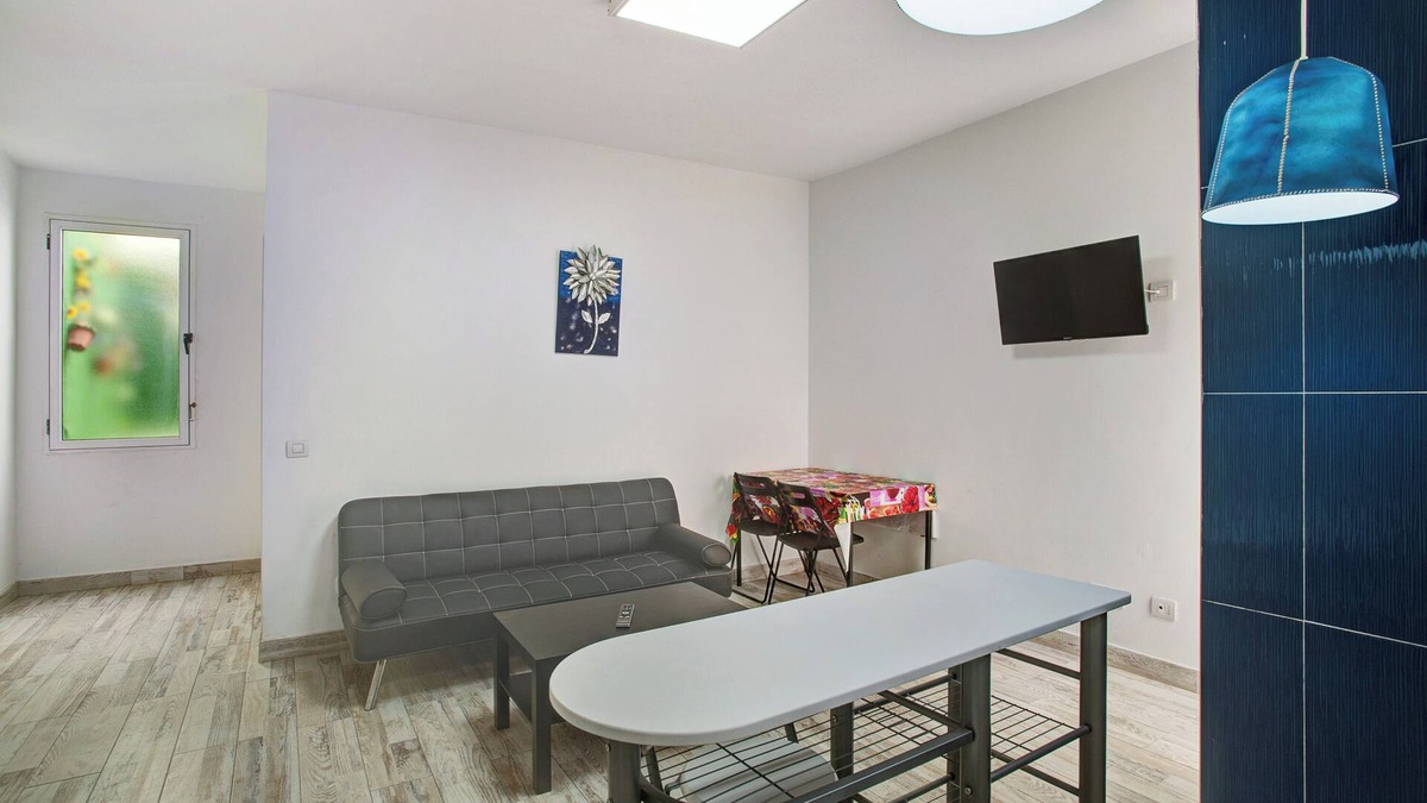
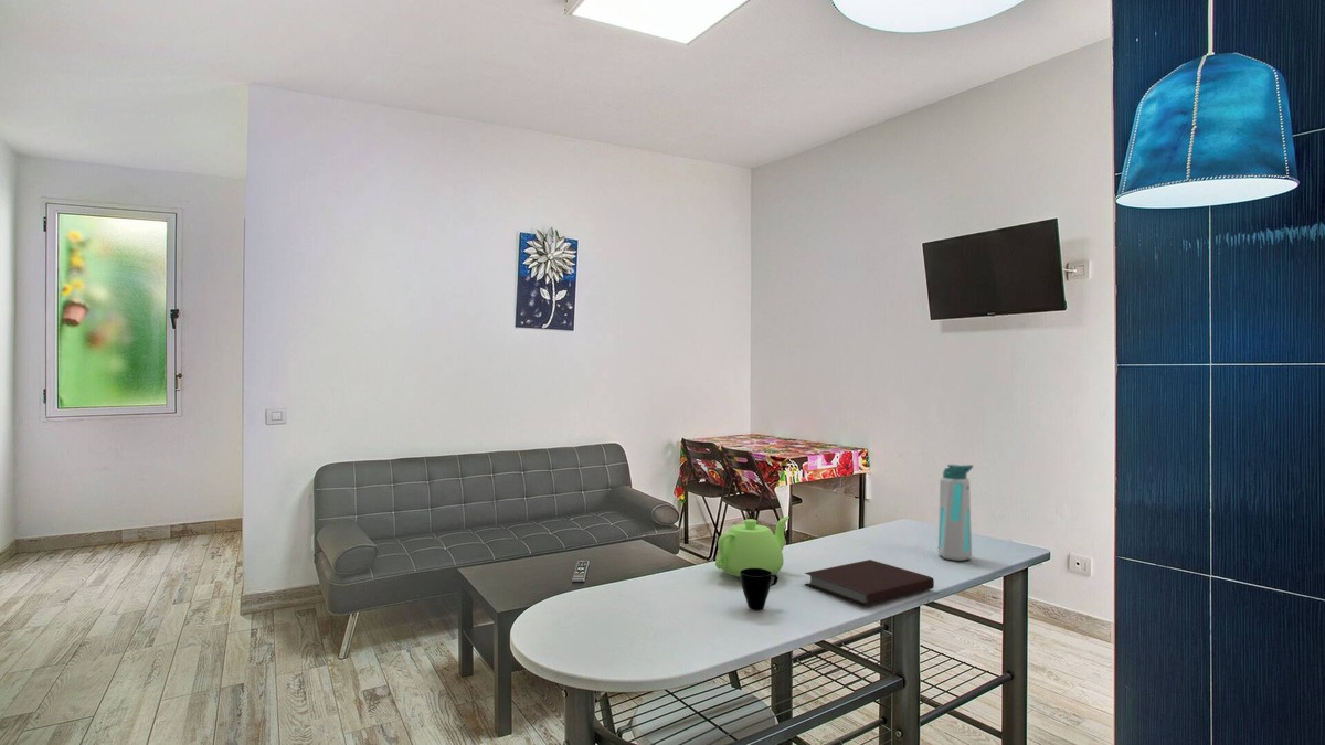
+ cup (760, 588)
+ teapot (753, 546)
+ water bottle (956, 510)
+ notebook (868, 581)
